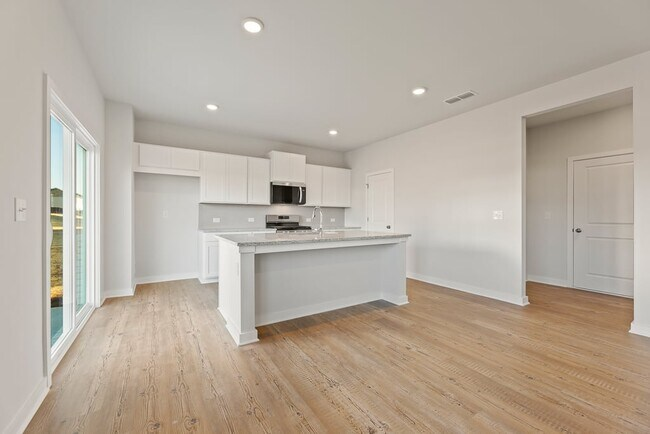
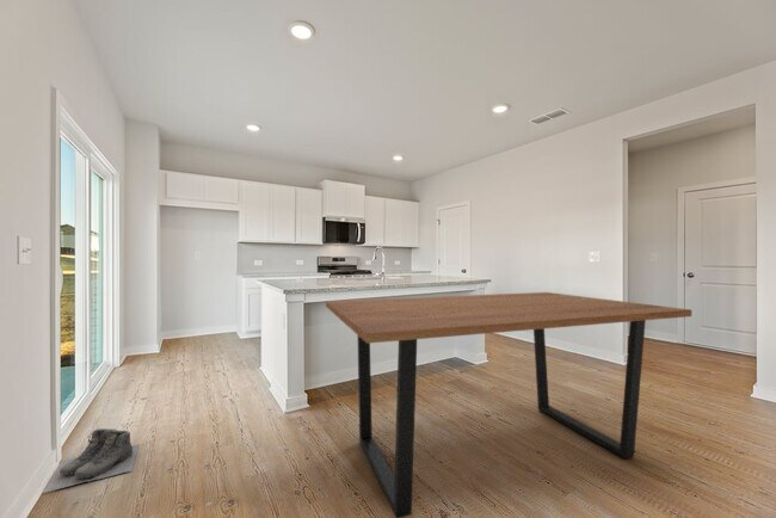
+ boots (96, 449)
+ dining table (484, 333)
